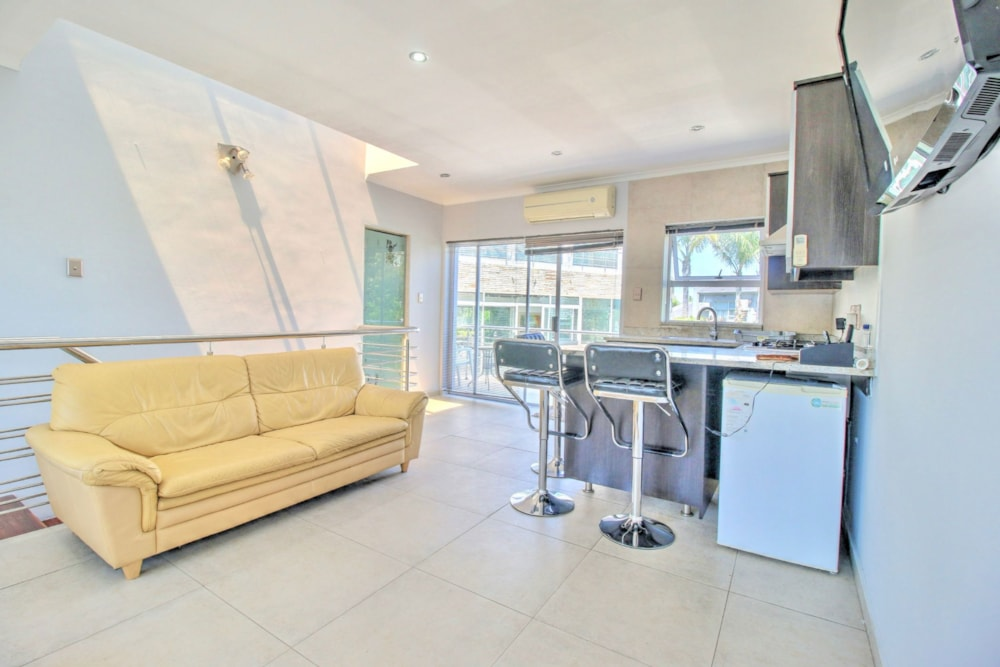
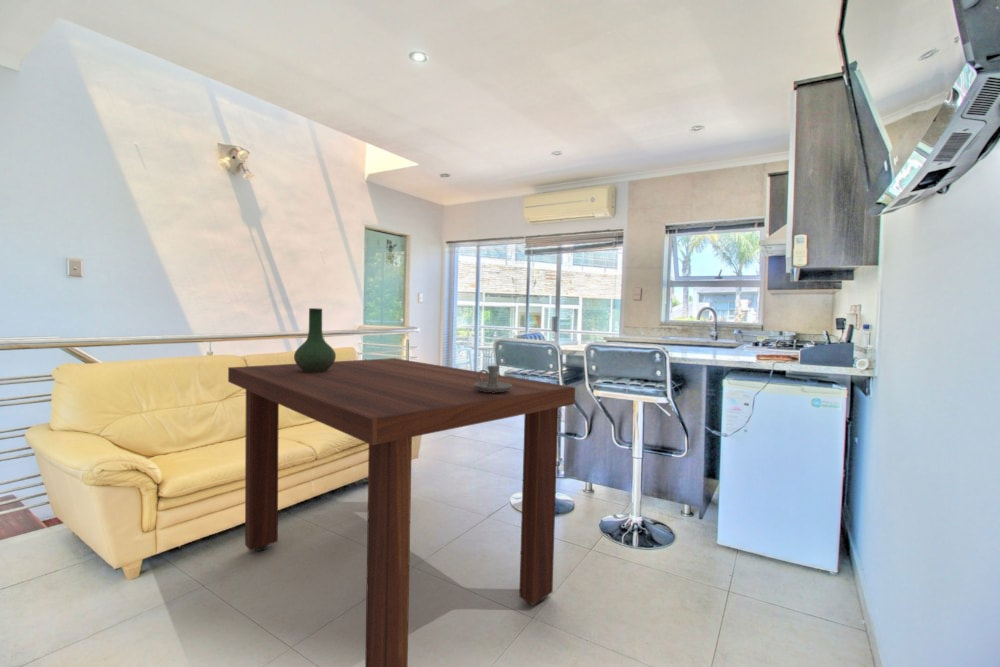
+ candle holder (490, 377)
+ dining table (386, 474)
+ vase (315, 339)
